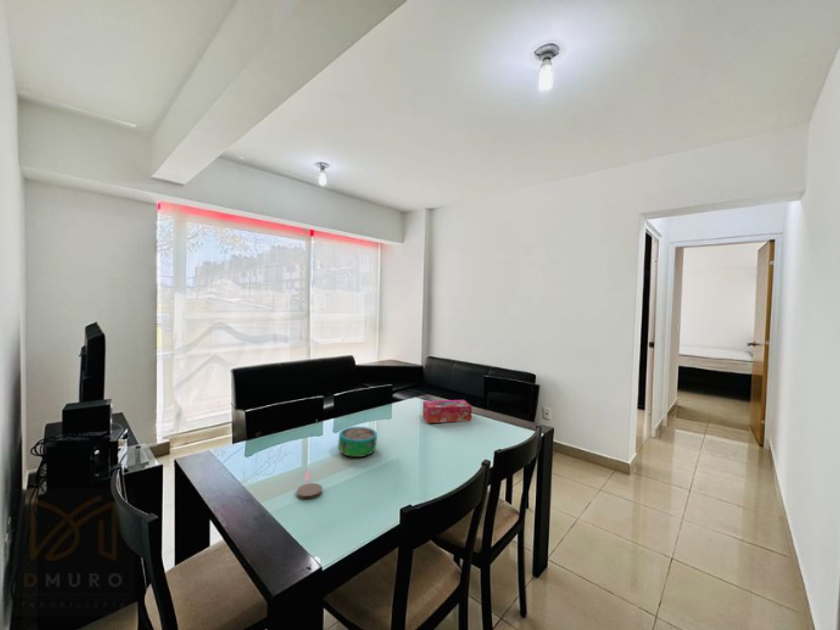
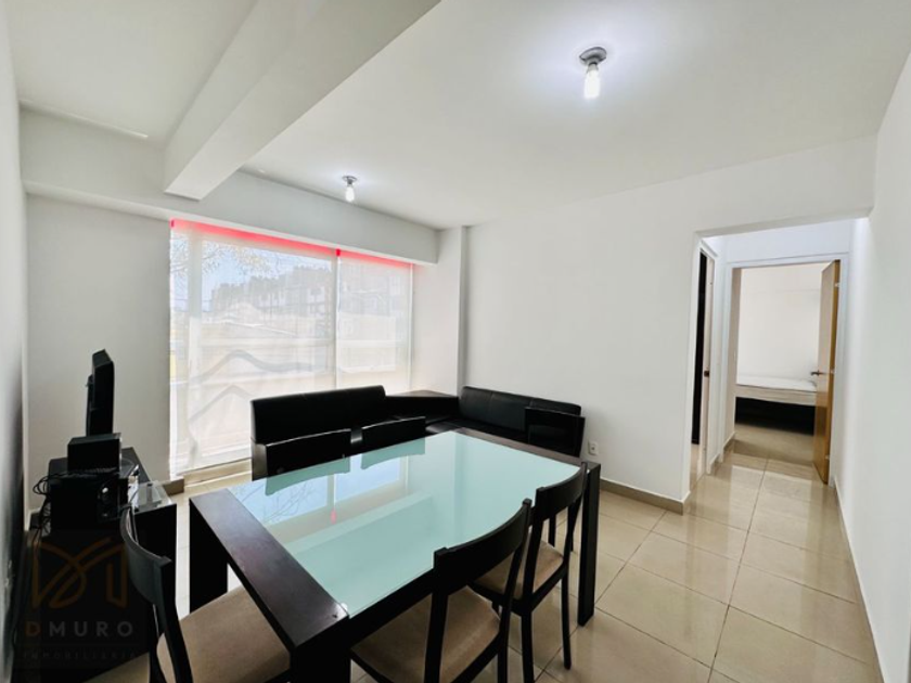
- coaster (309, 490)
- decorative bowl (357, 441)
- tissue box (446, 410)
